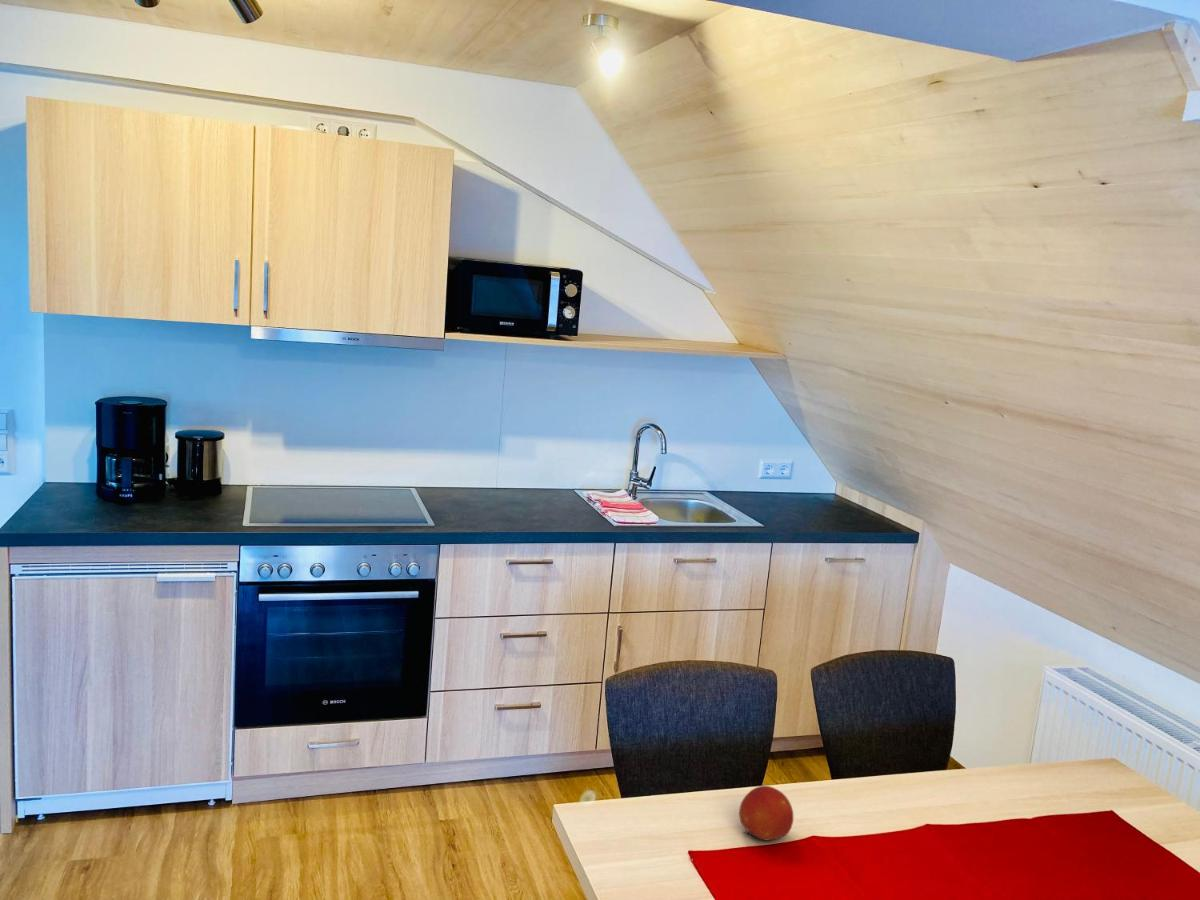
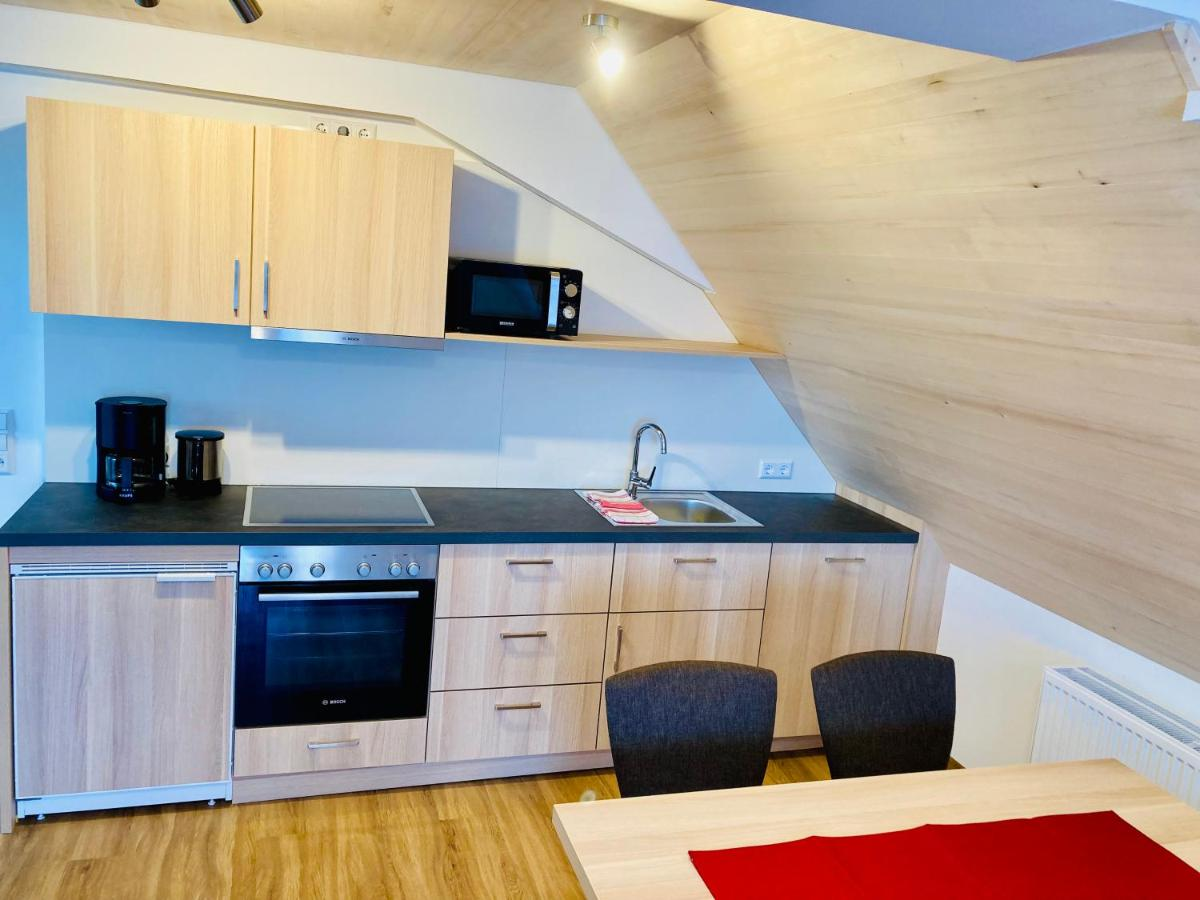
- fruit (766, 811)
